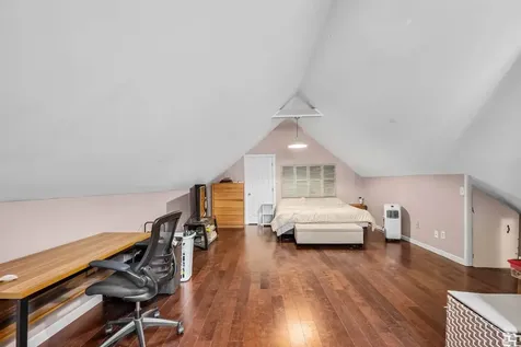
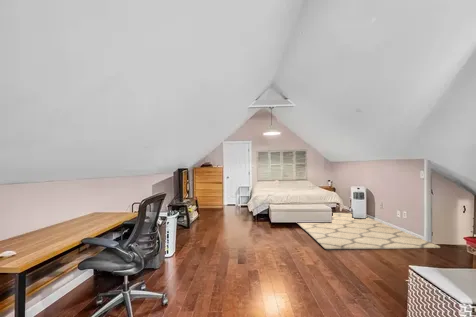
+ rug (345, 226)
